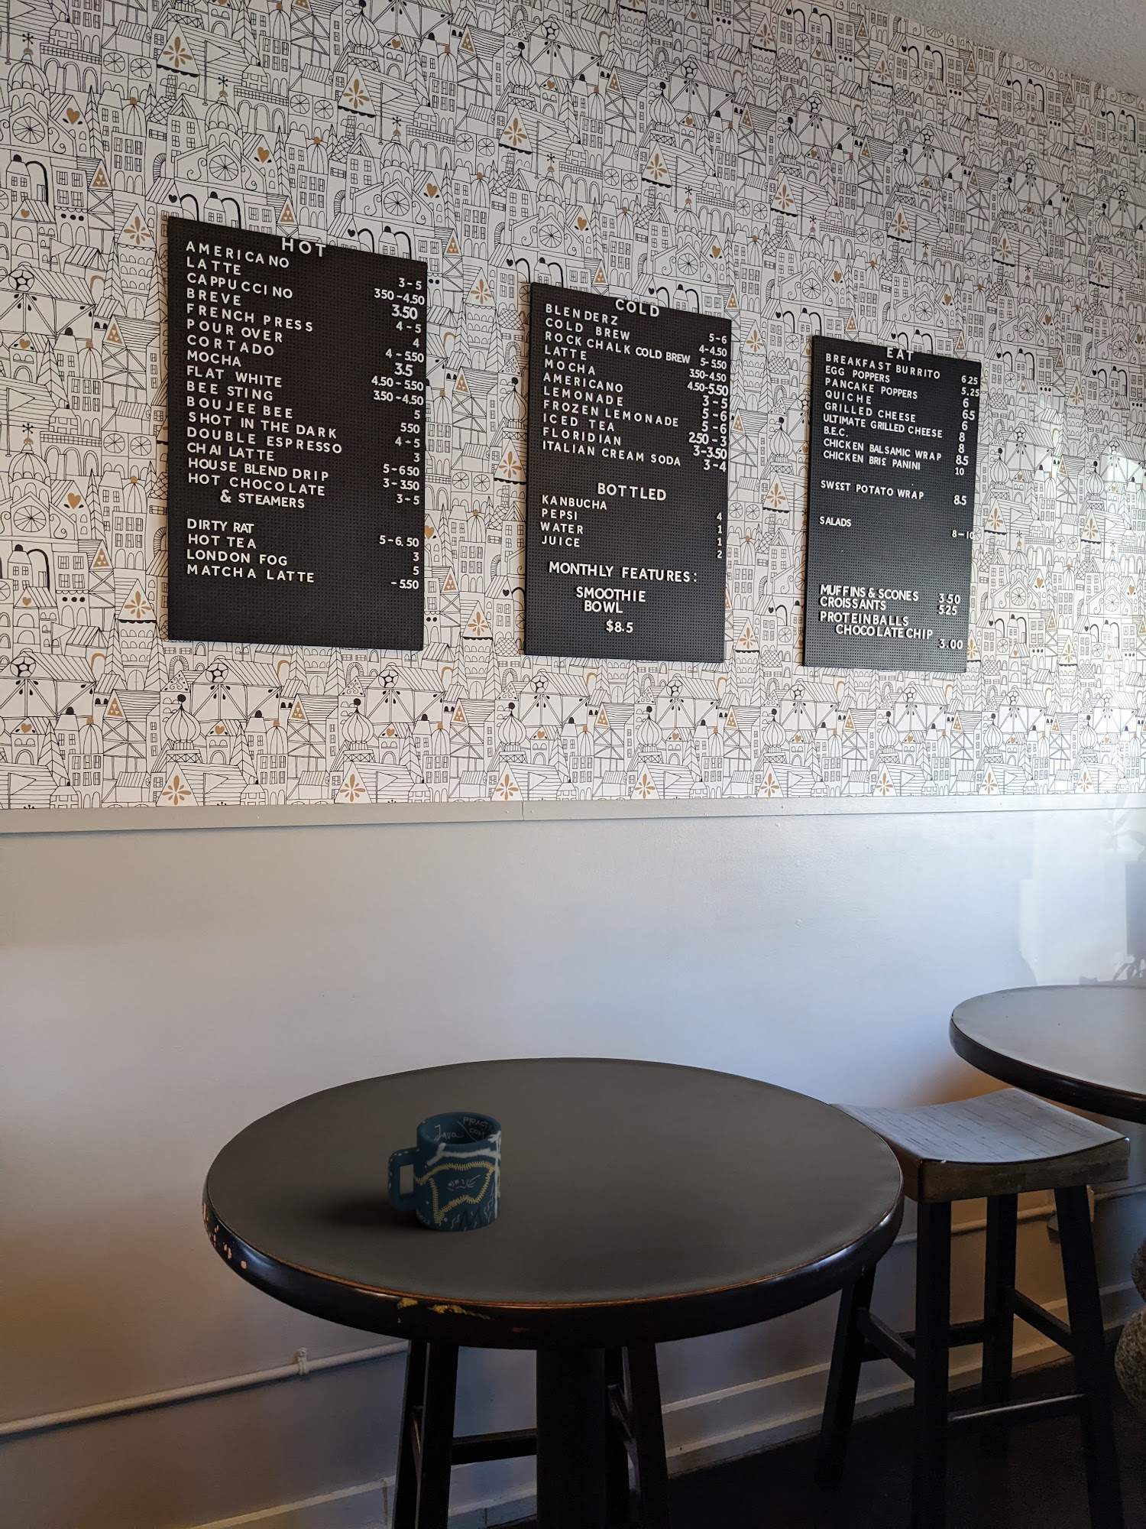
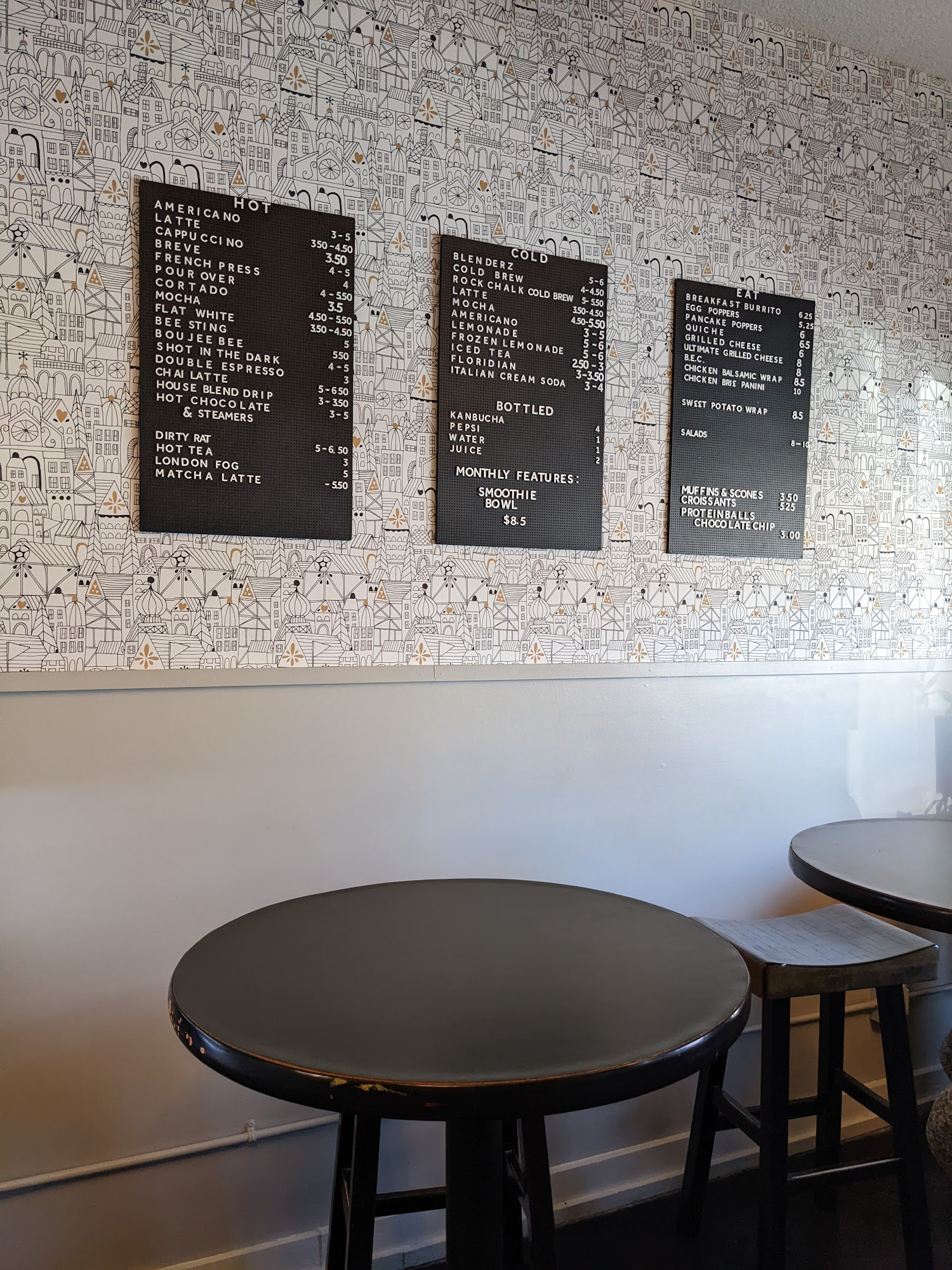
- cup (444, 1171)
